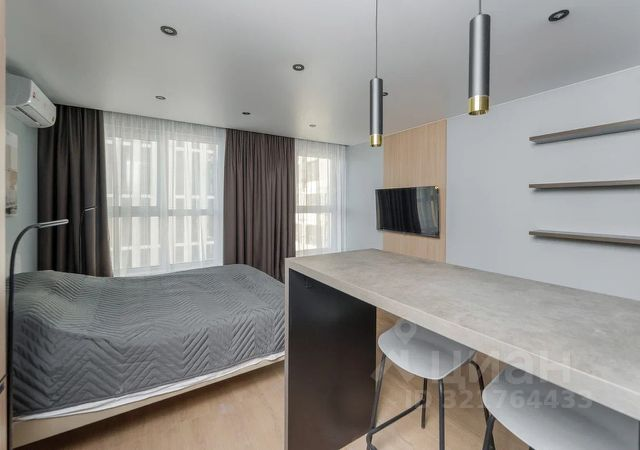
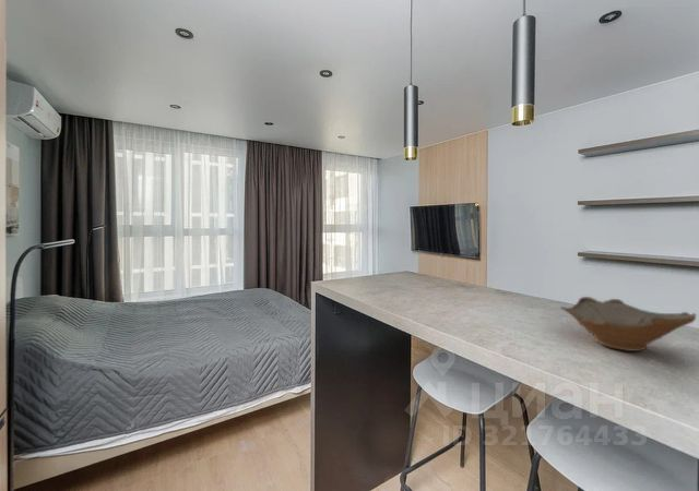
+ ceramic bowl (625, 325)
